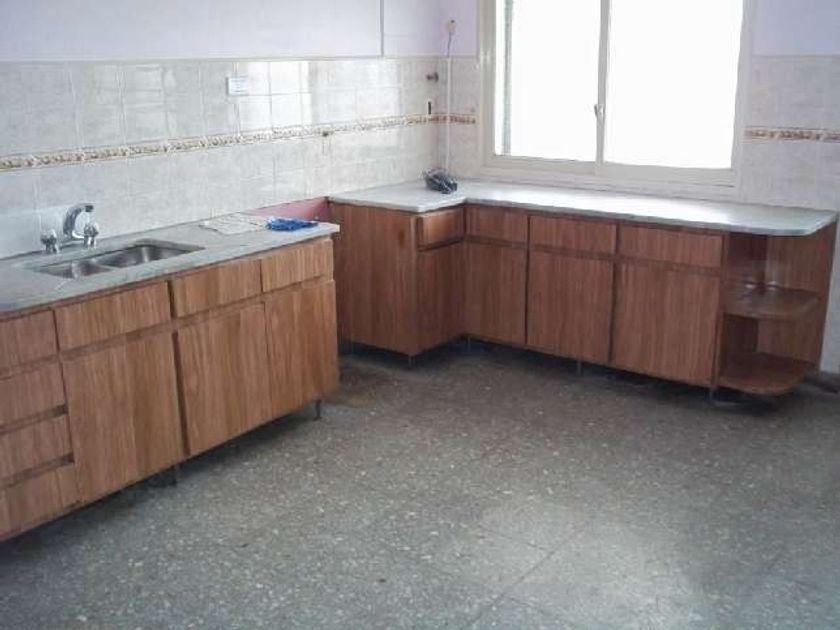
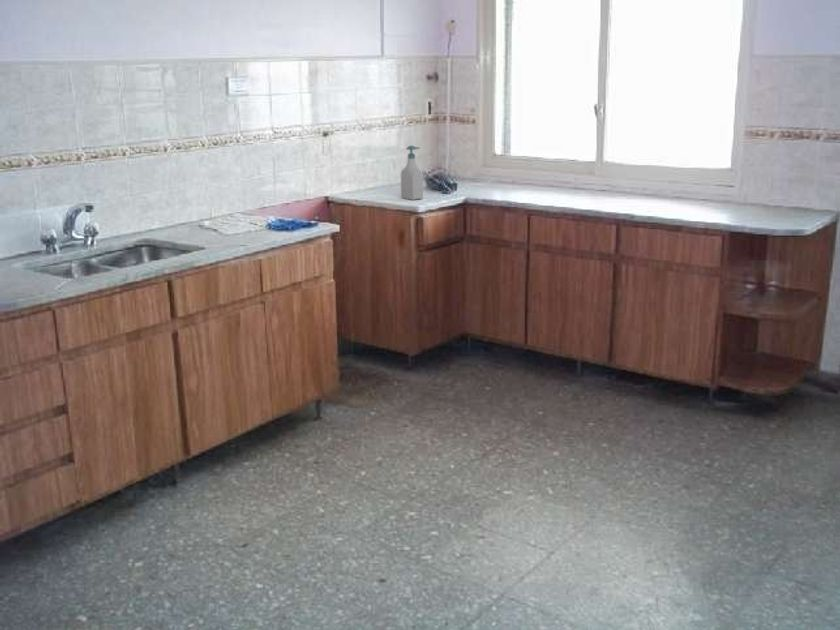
+ soap bottle (413, 172)
